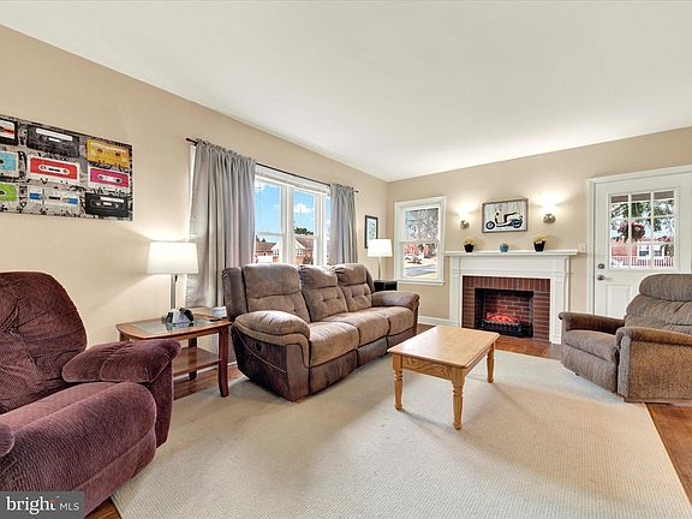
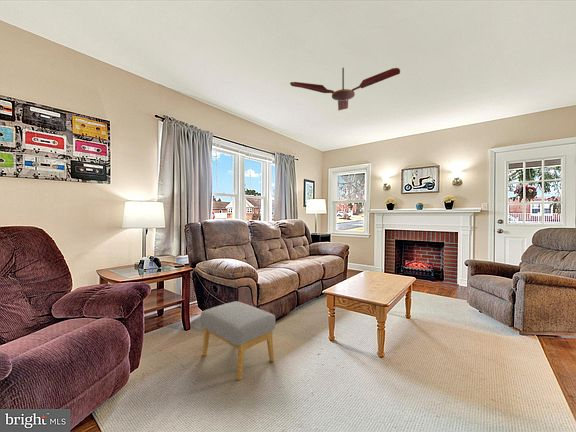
+ ceiling fan (342, 89)
+ footstool (237, 334)
